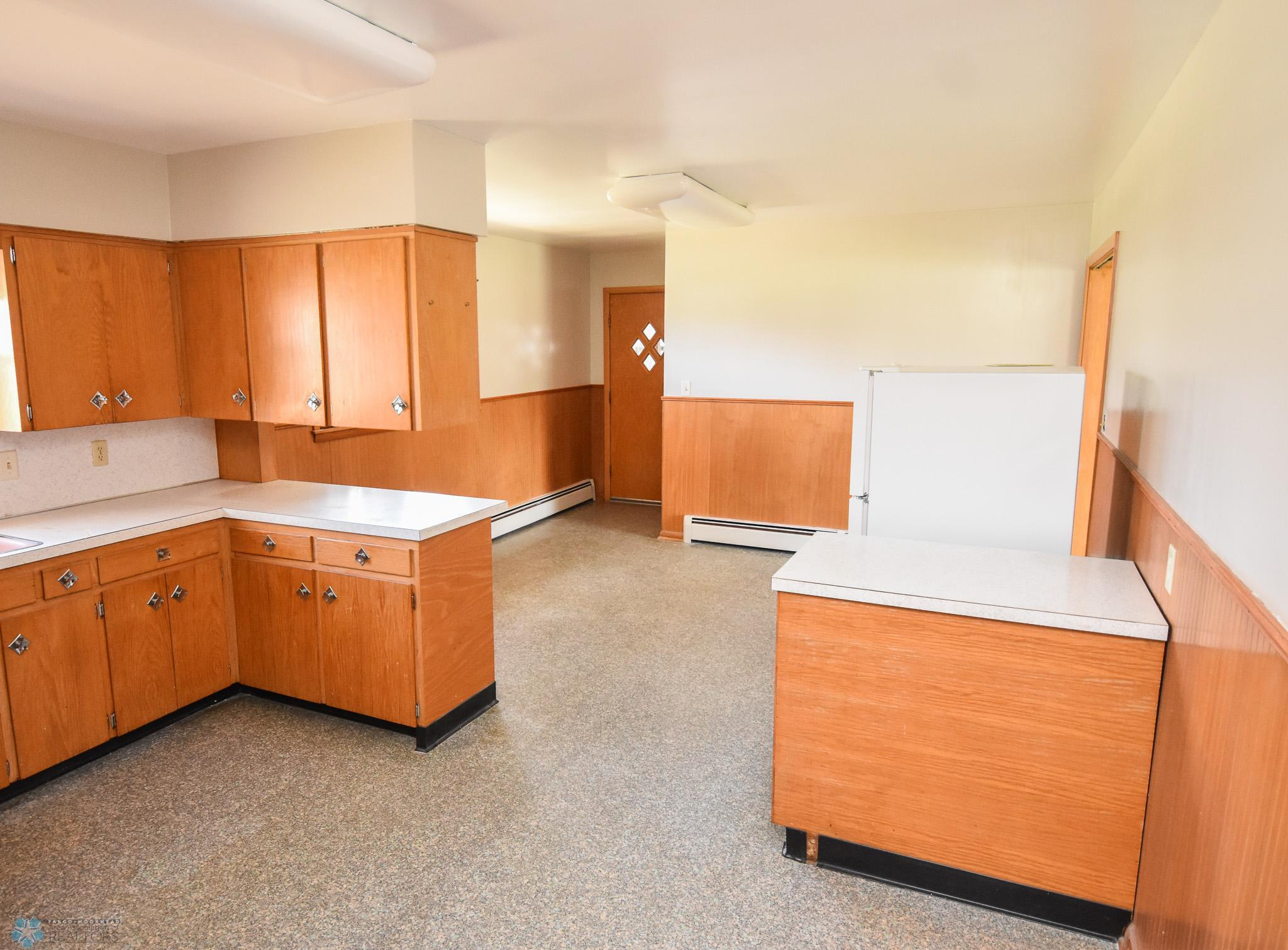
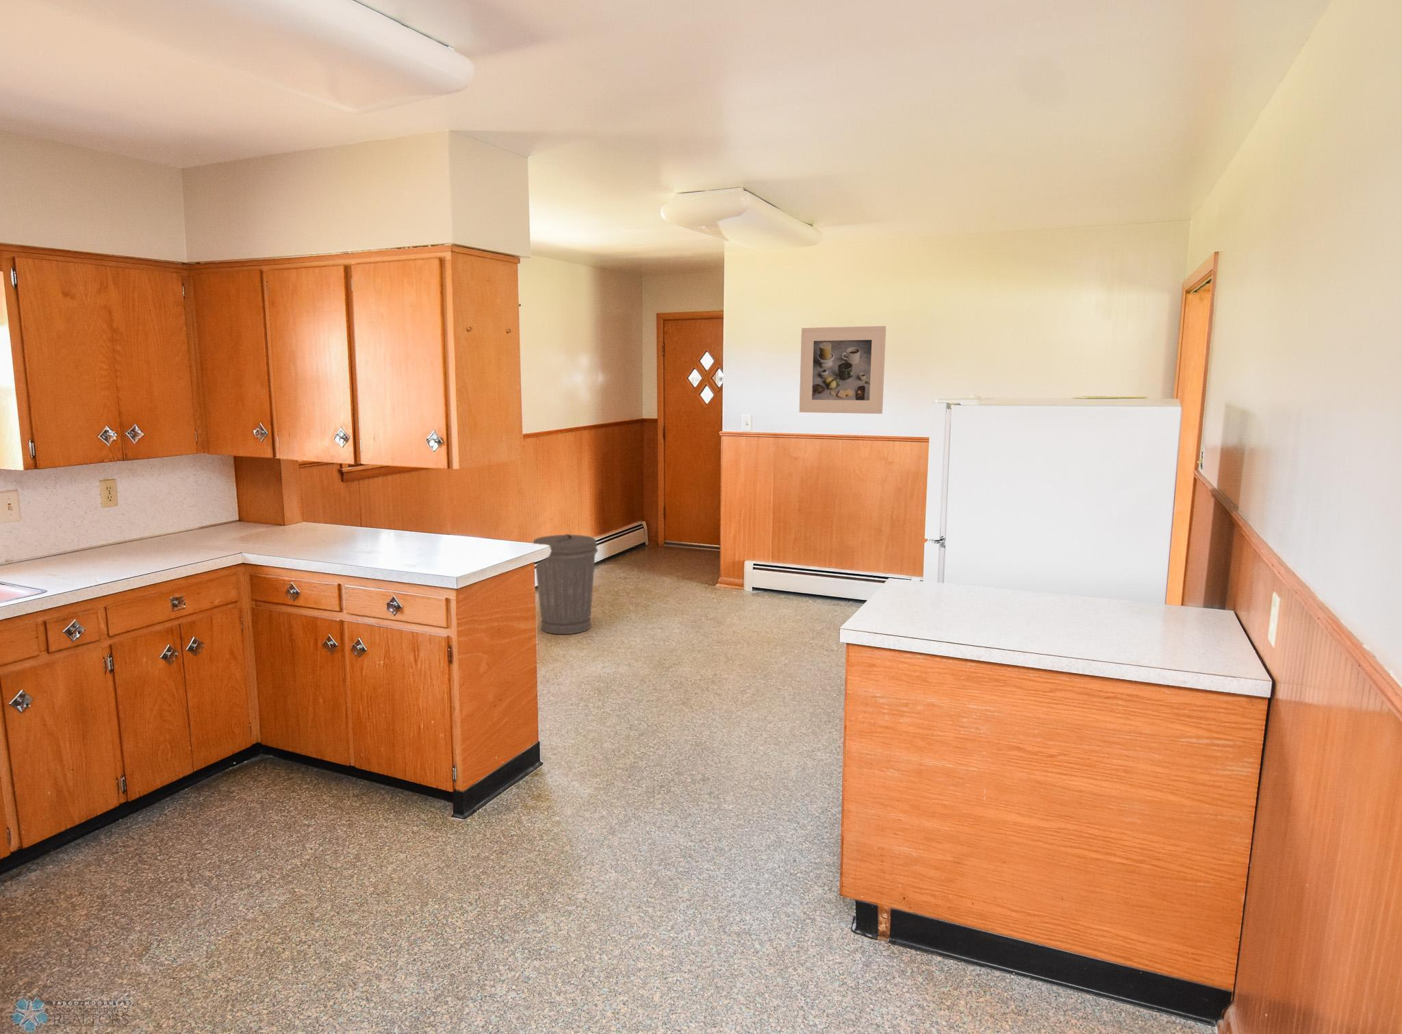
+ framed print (841, 370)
+ trash can (565, 581)
